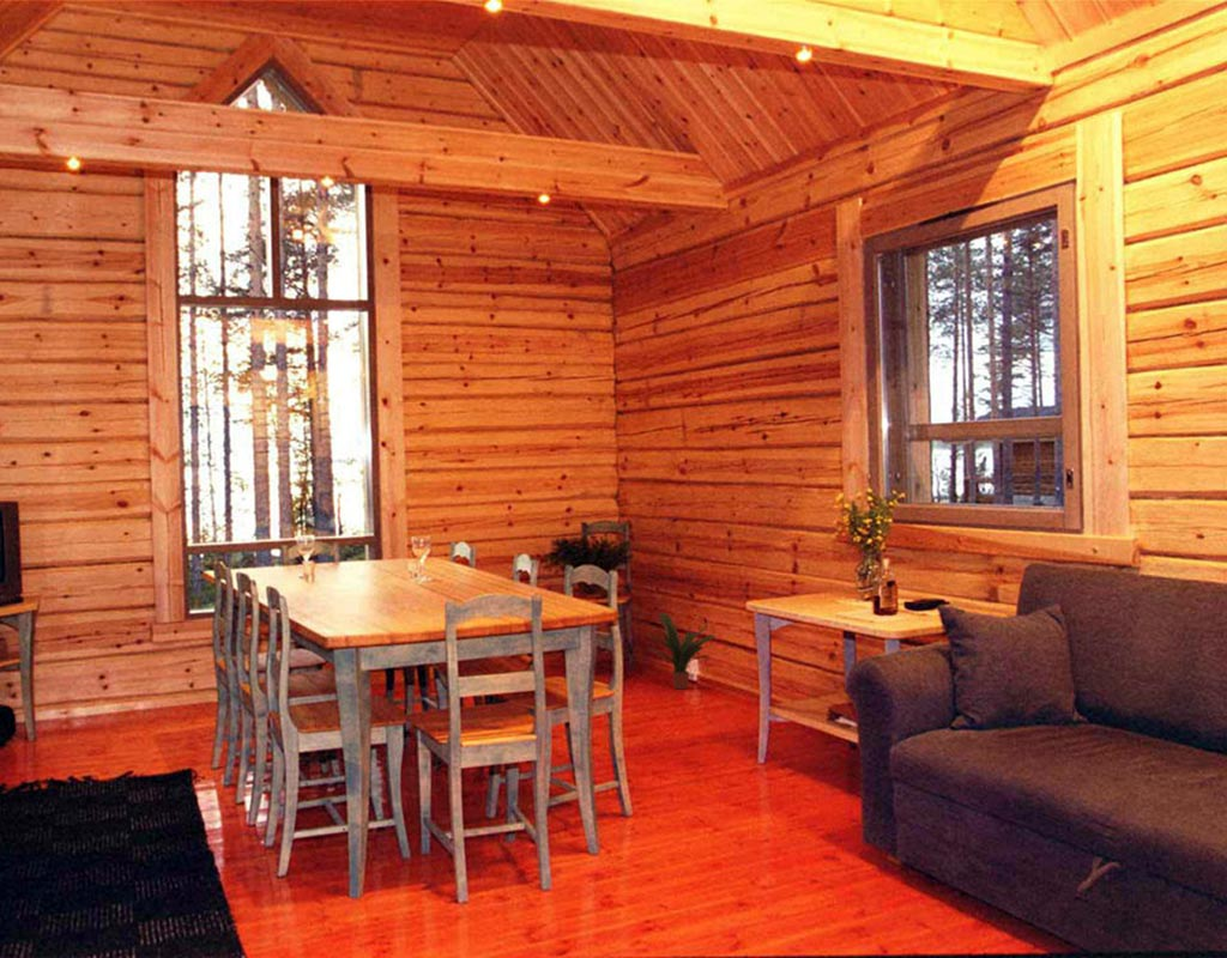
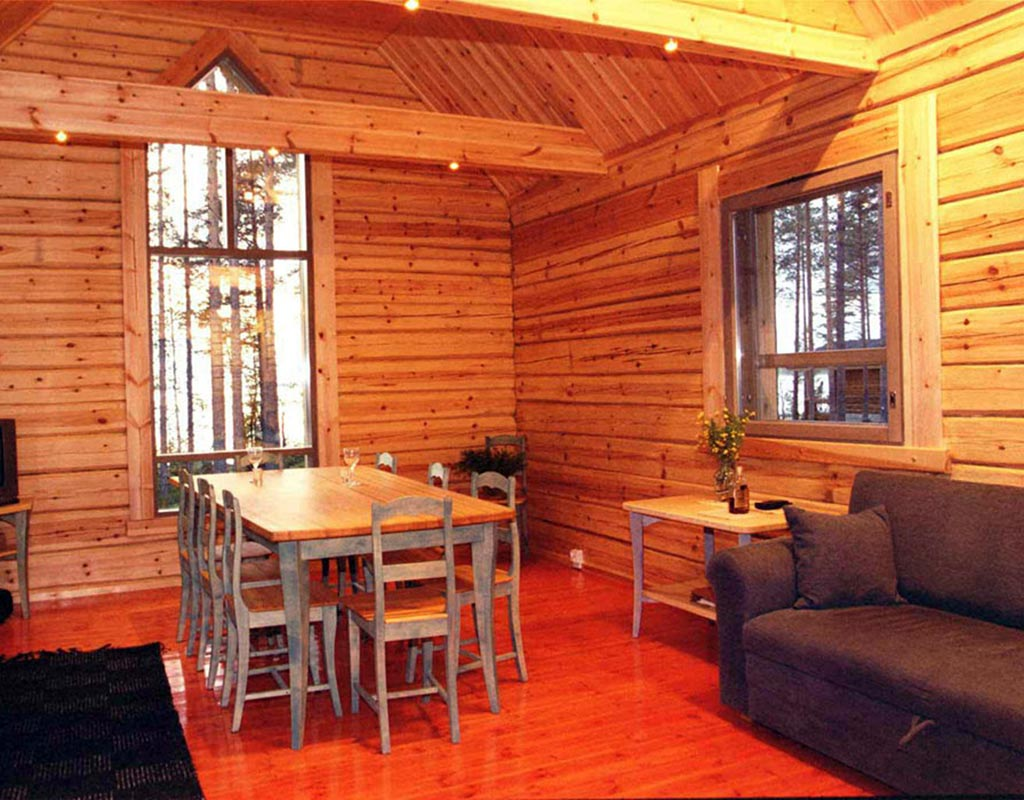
- potted plant (679, 651)
